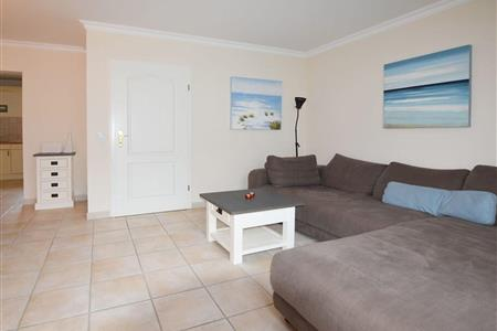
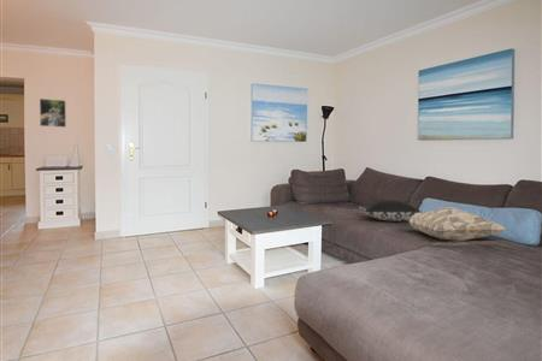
+ pillow (387, 209)
+ decorative pillow (448, 224)
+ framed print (53, 113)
